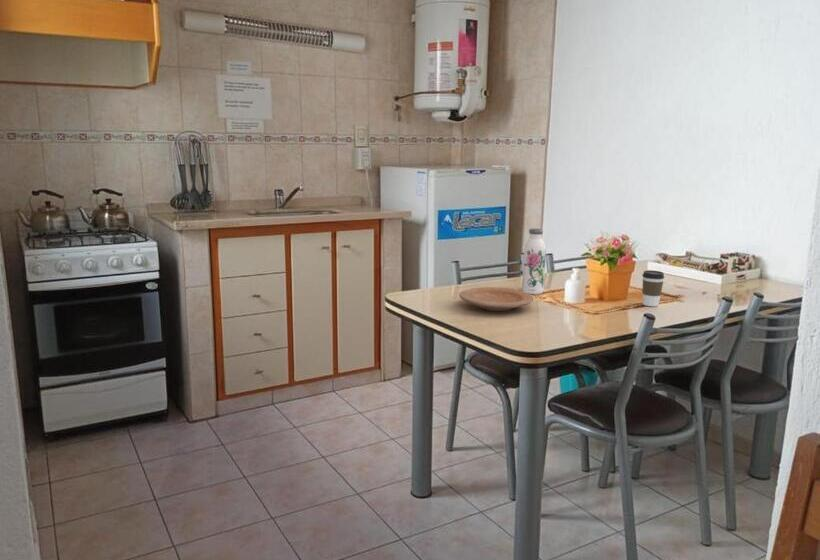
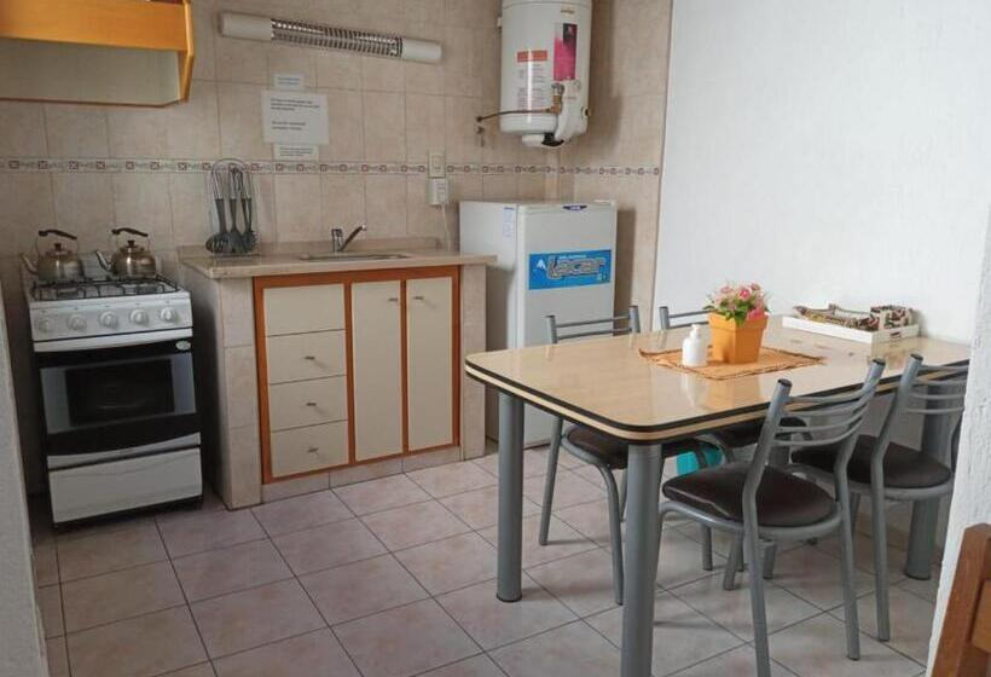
- plate (495, 301)
- water bottle (534, 260)
- coffee cup (652, 288)
